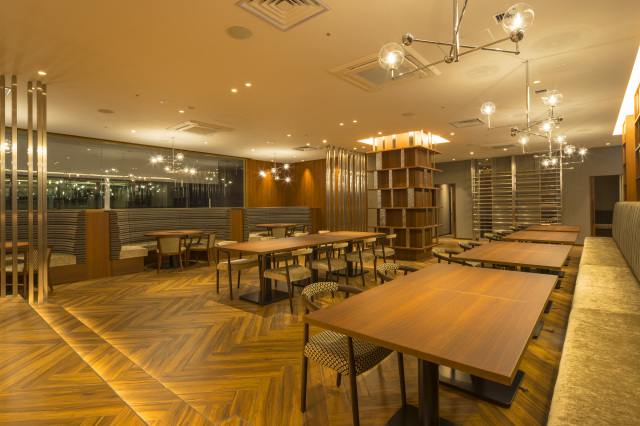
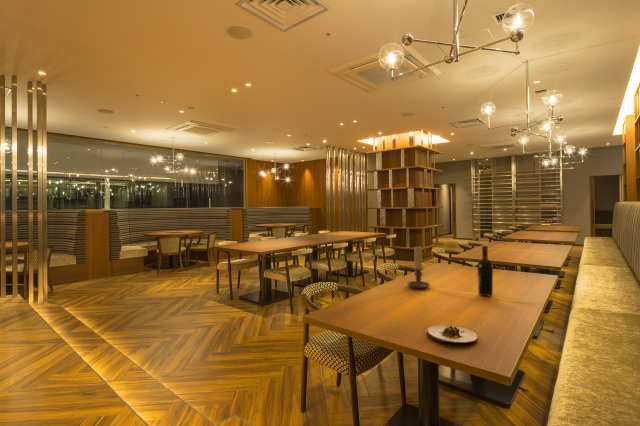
+ wine bottle (485, 270)
+ candle holder (417, 266)
+ salad plate (451, 331)
